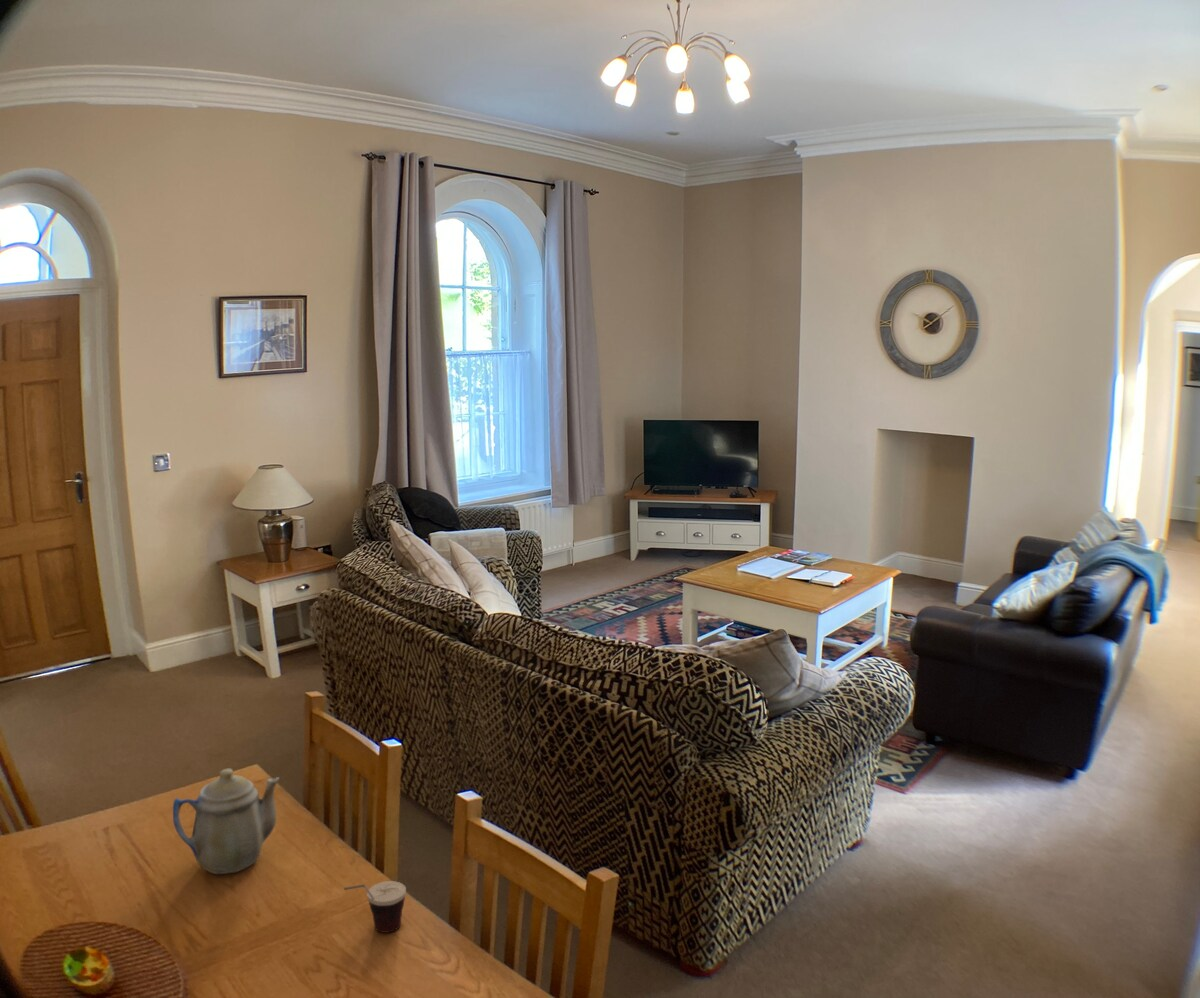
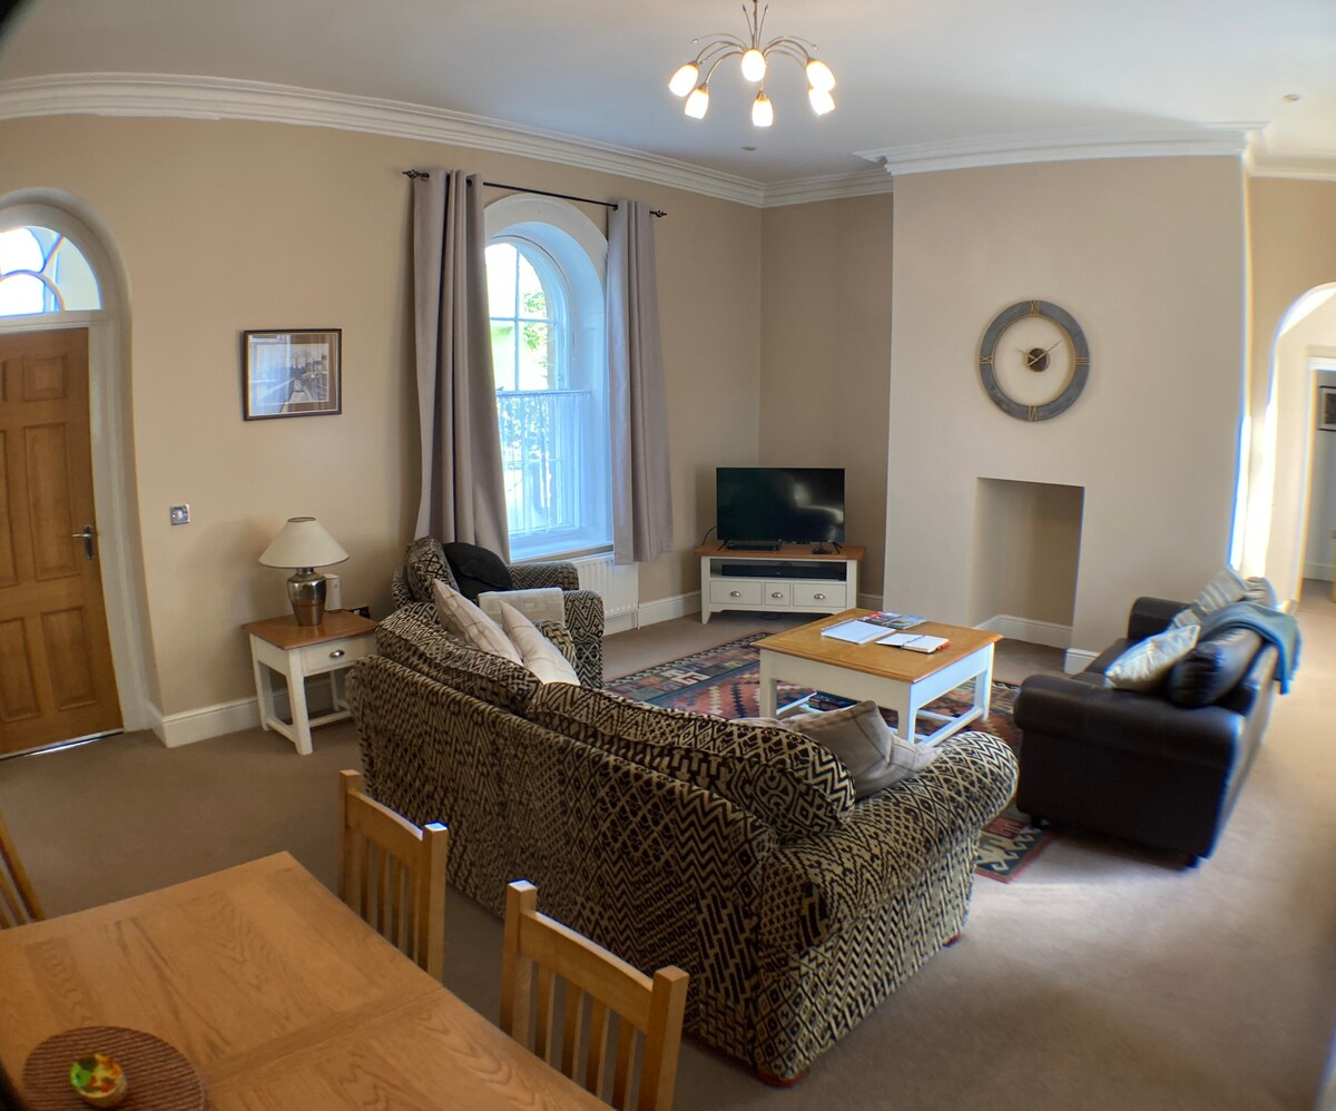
- teapot (228, 816)
- cup (374, 903)
